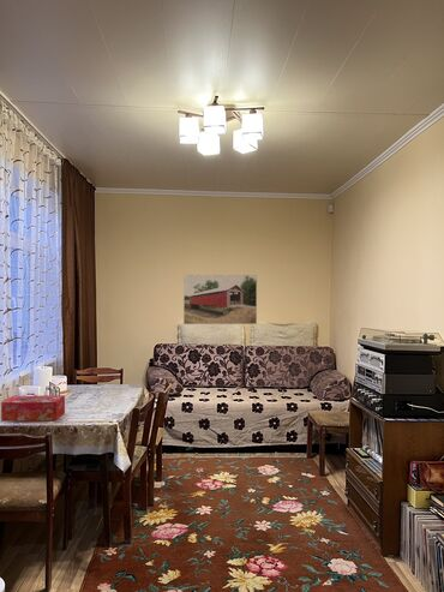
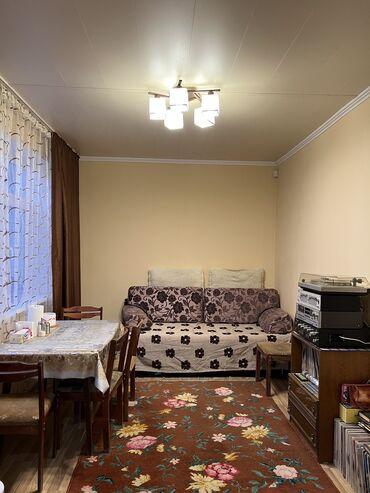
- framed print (220, 299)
- tissue box (34, 407)
